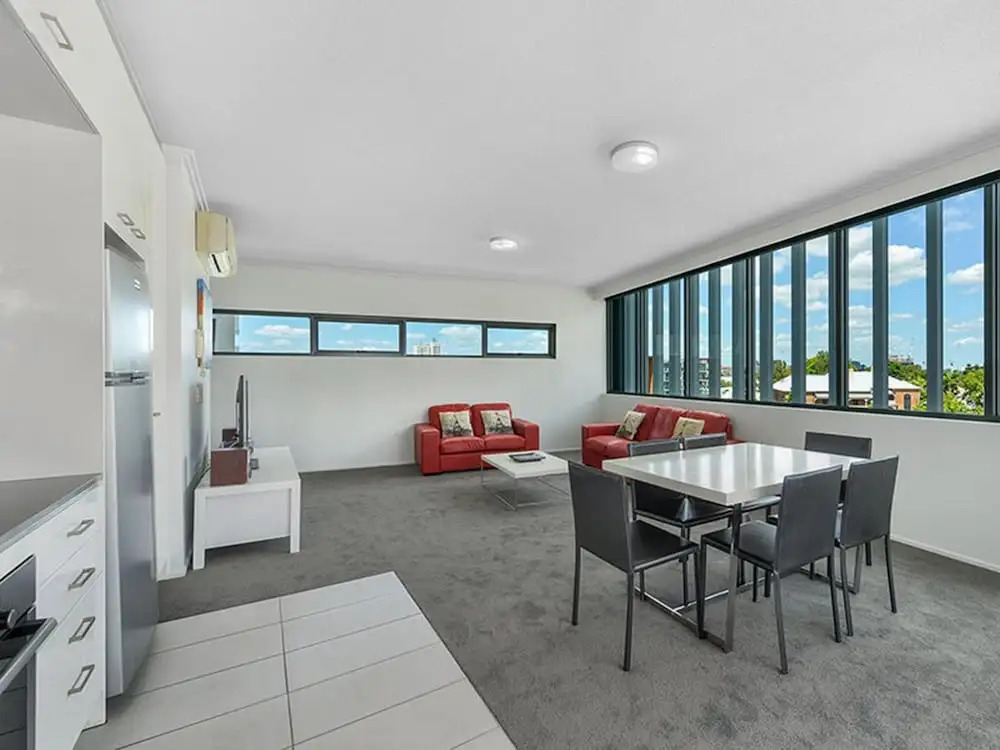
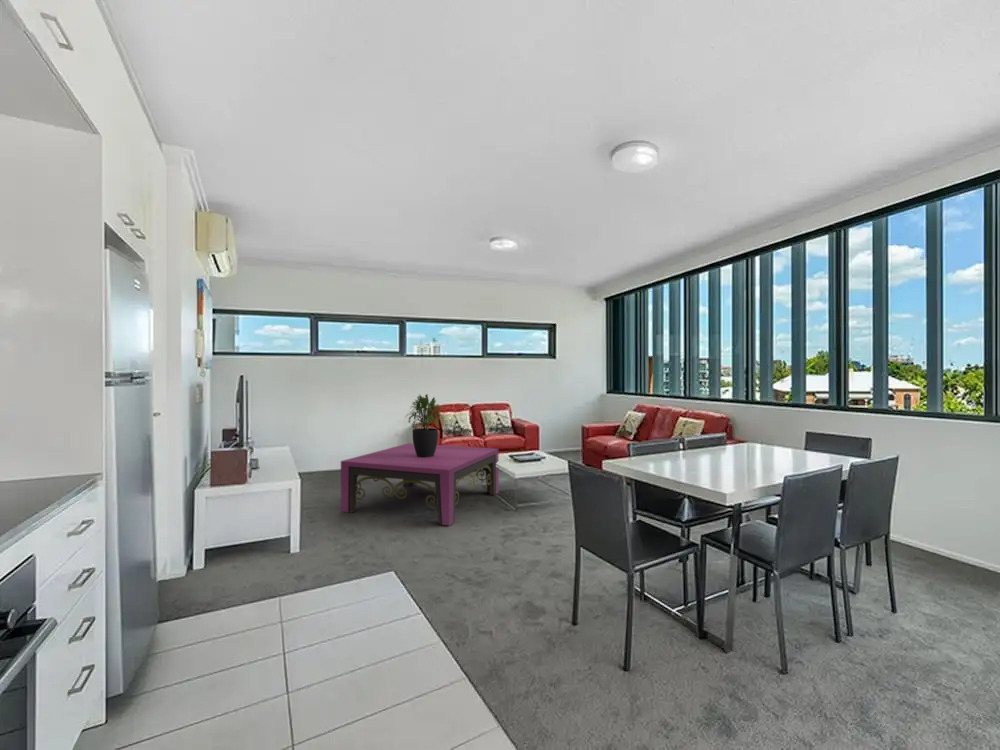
+ potted plant (427, 424)
+ coffee table (425, 477)
